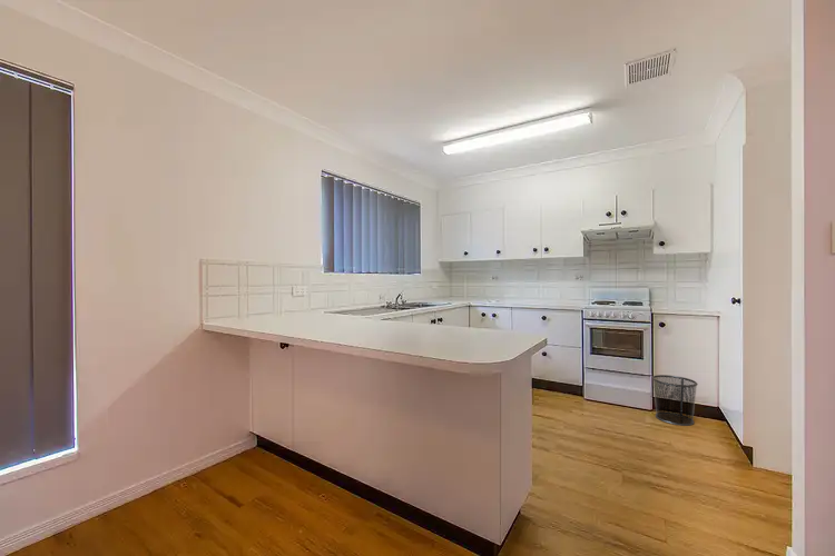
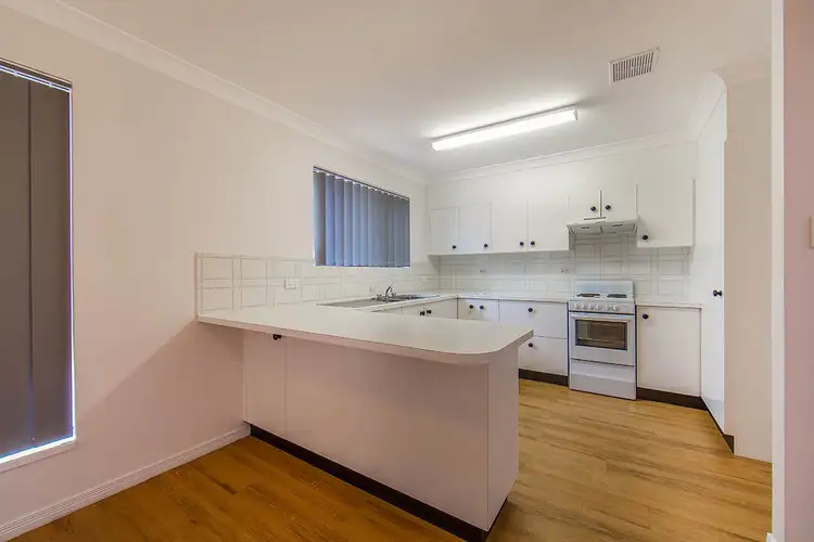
- waste bin (674, 399)
